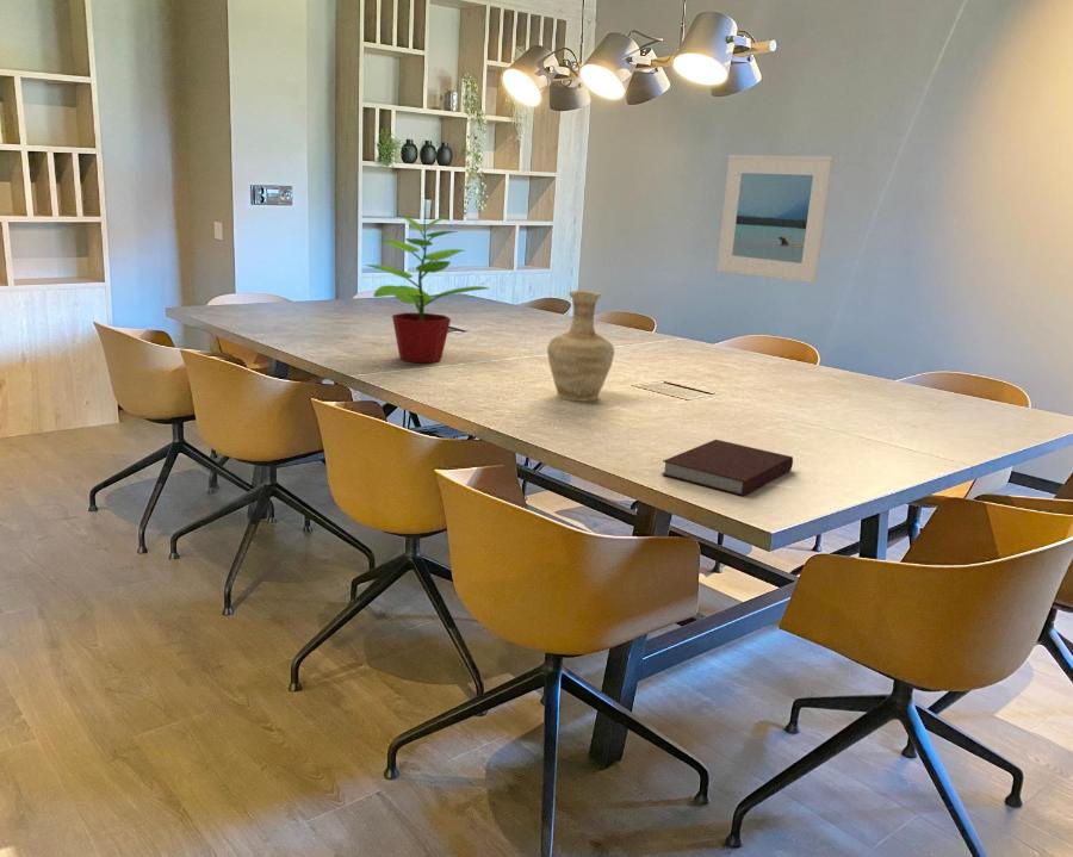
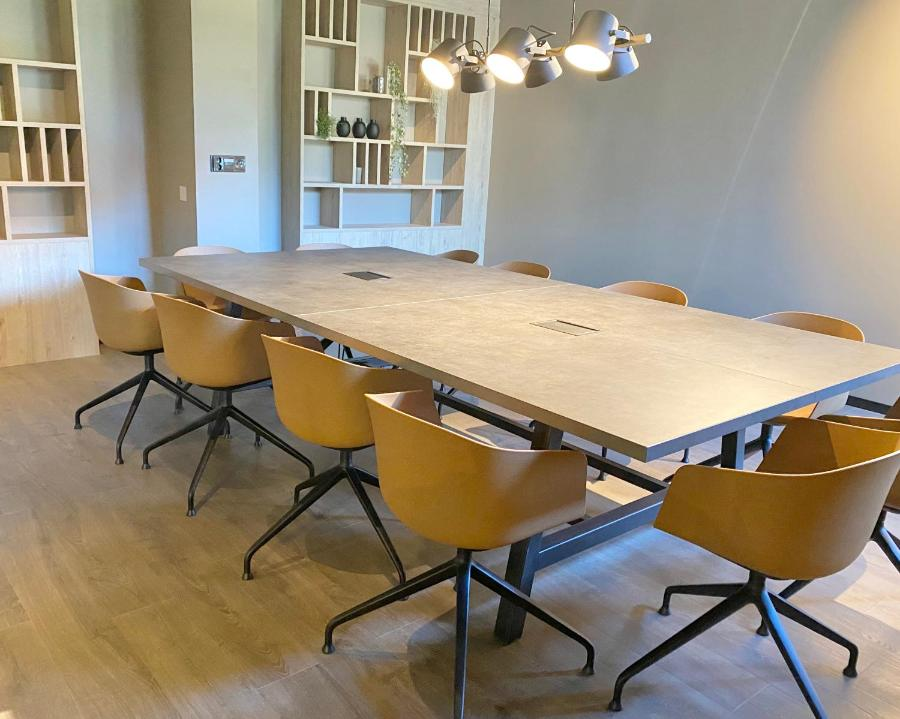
- potted plant (421, 284)
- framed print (771, 217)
- notebook (728, 465)
- vase (581, 344)
